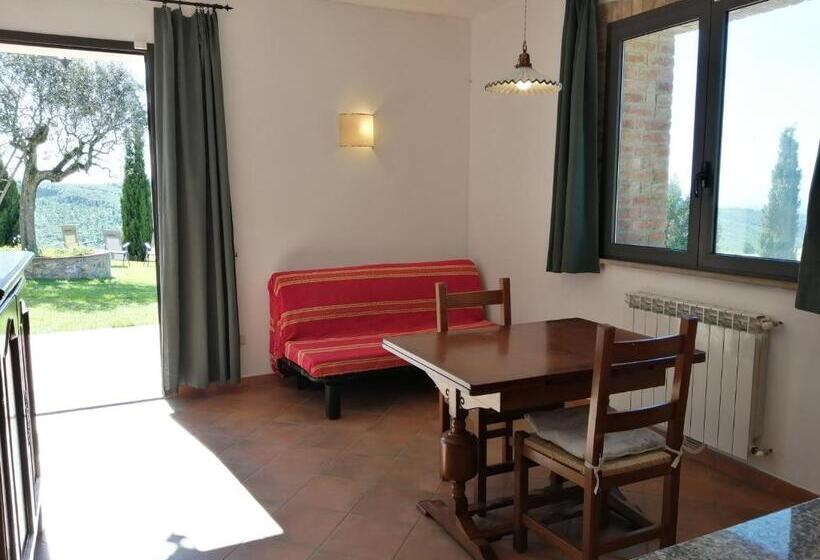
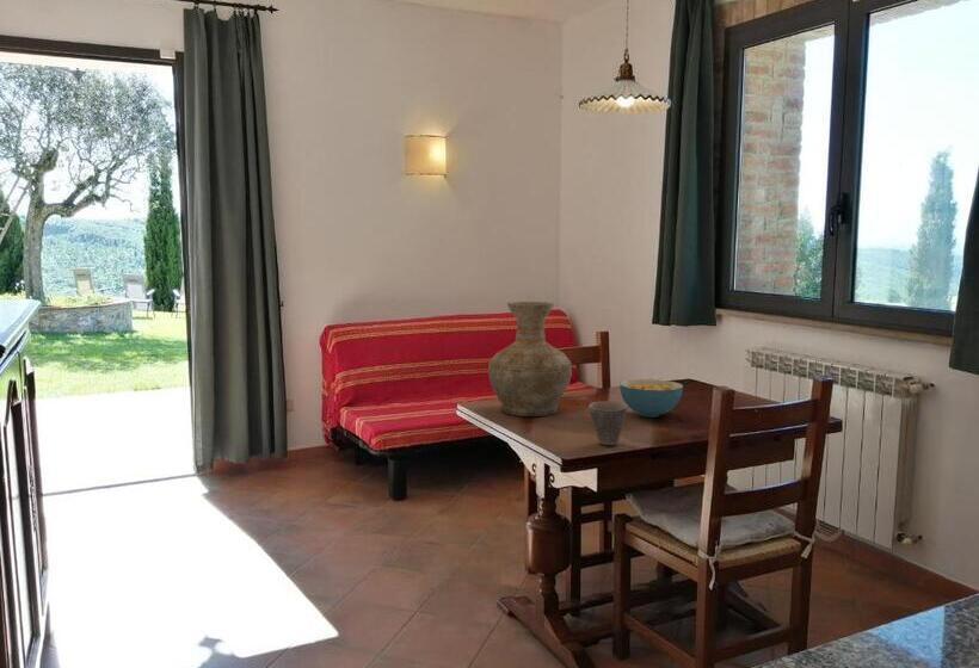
+ cup (607, 423)
+ cereal bowl (649, 400)
+ vase (530, 357)
